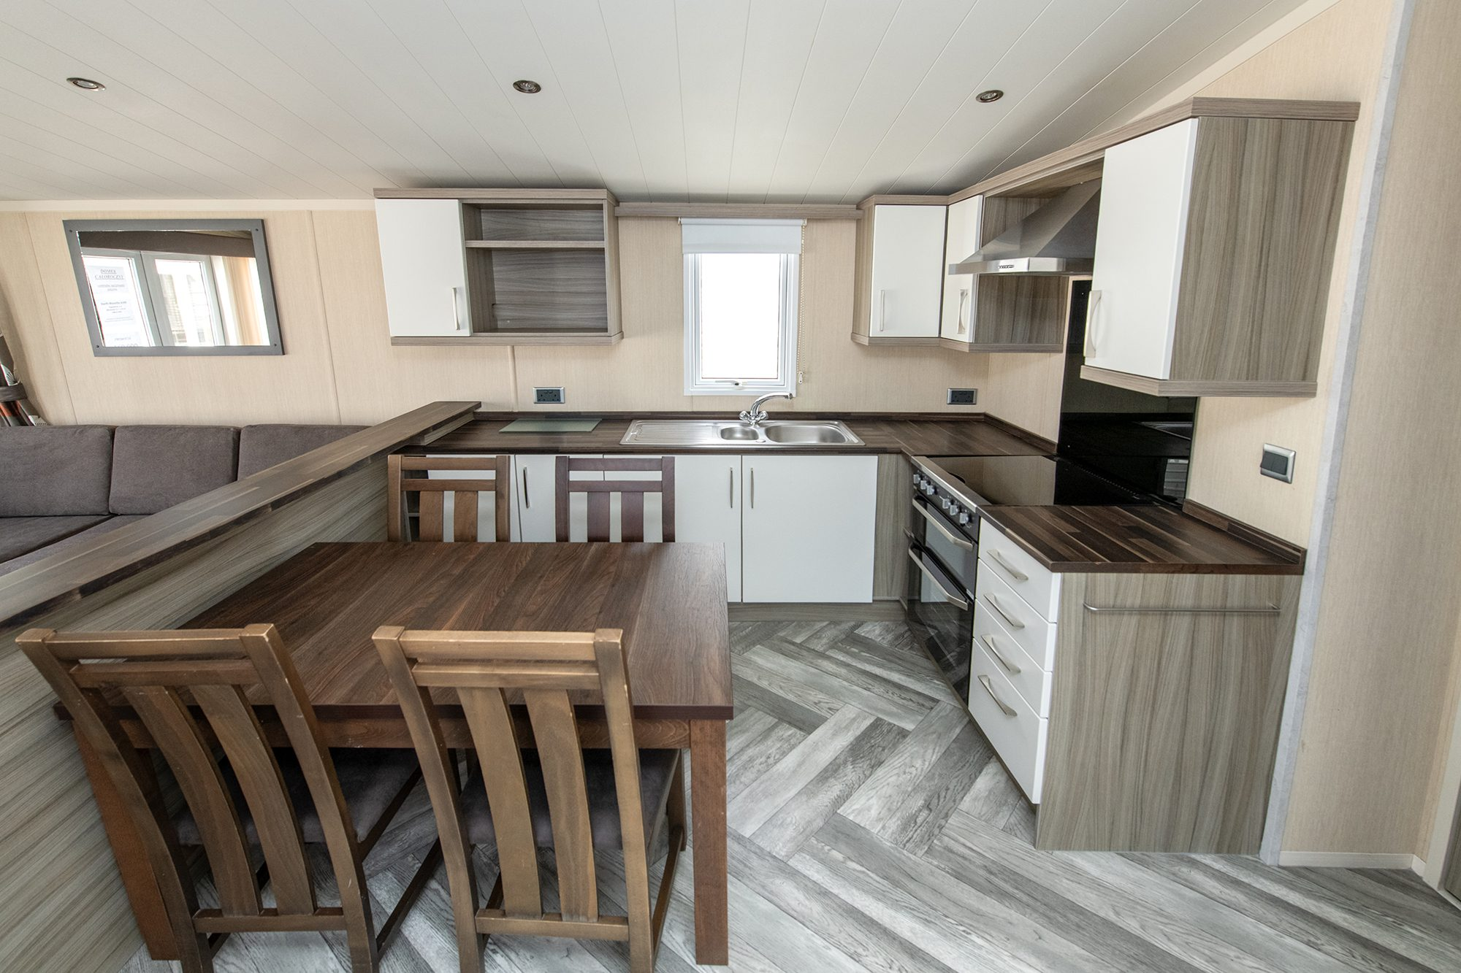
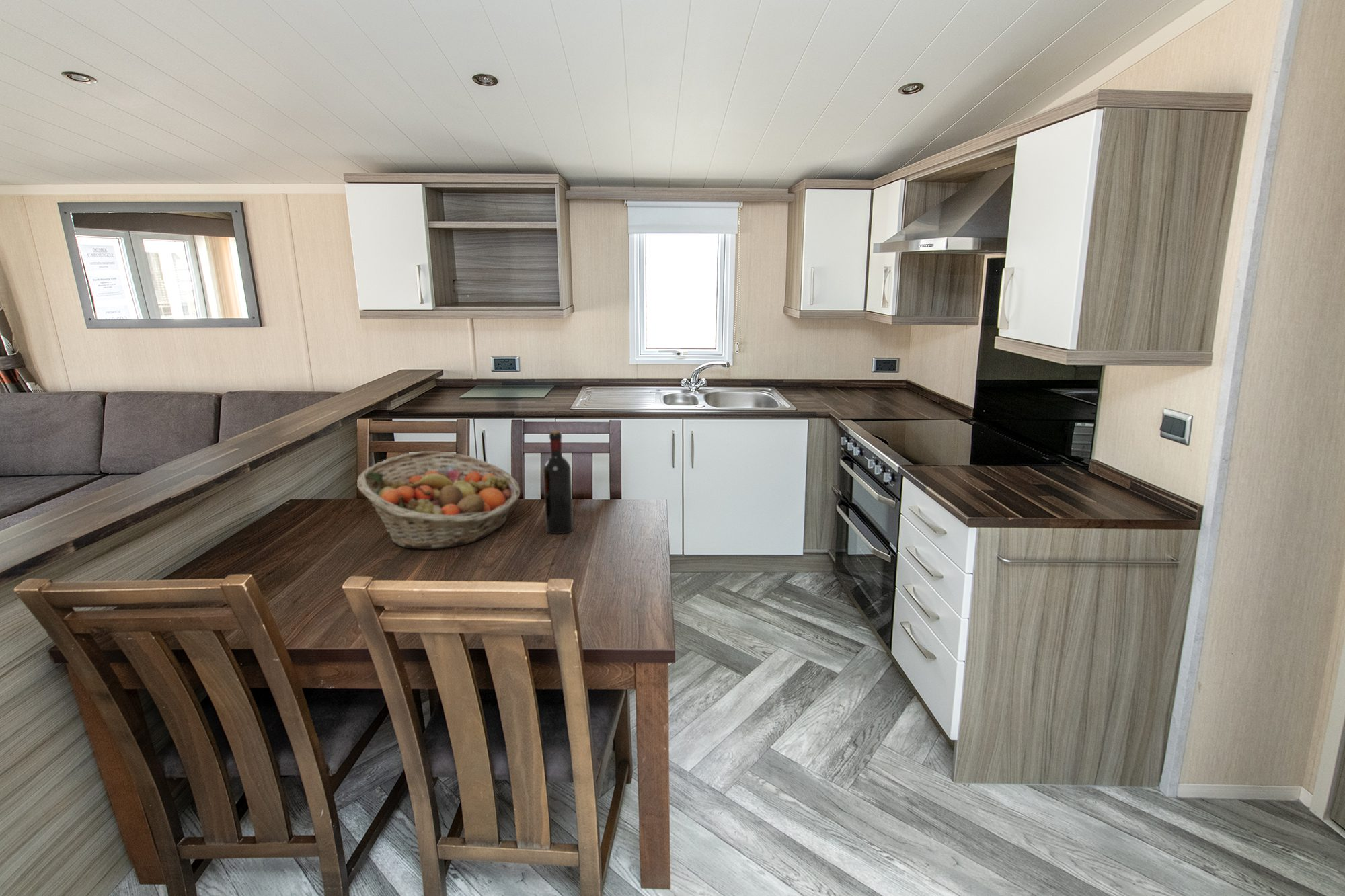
+ fruit basket (444, 495)
+ wine bottle (558, 481)
